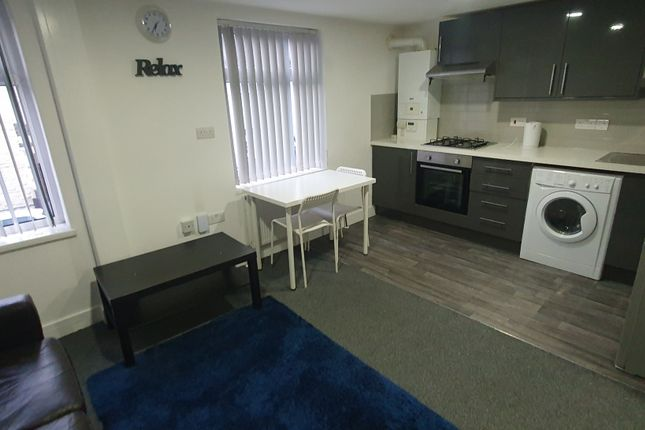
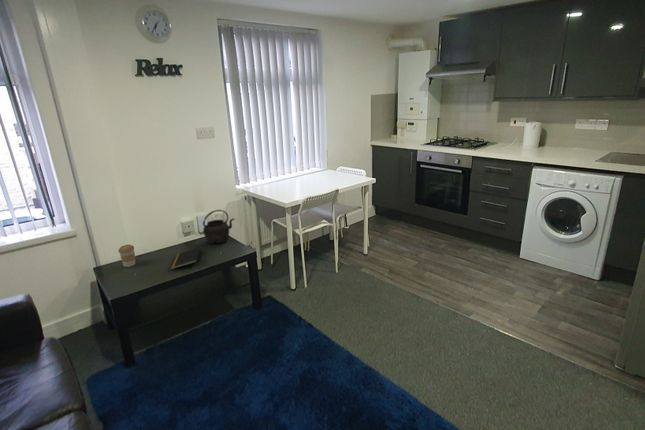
+ kettle (219, 224)
+ coffee cup (127, 255)
+ notepad (185, 257)
